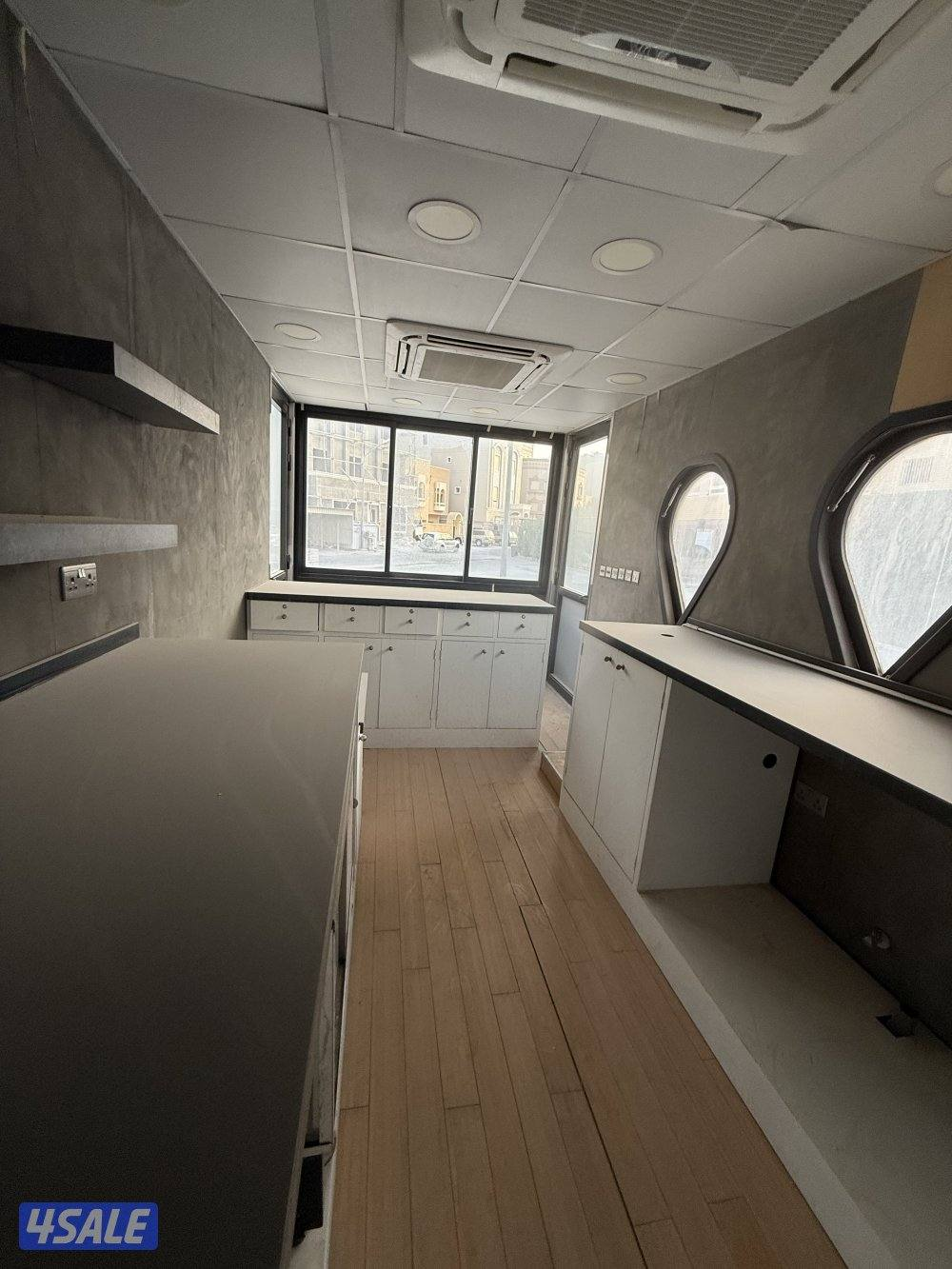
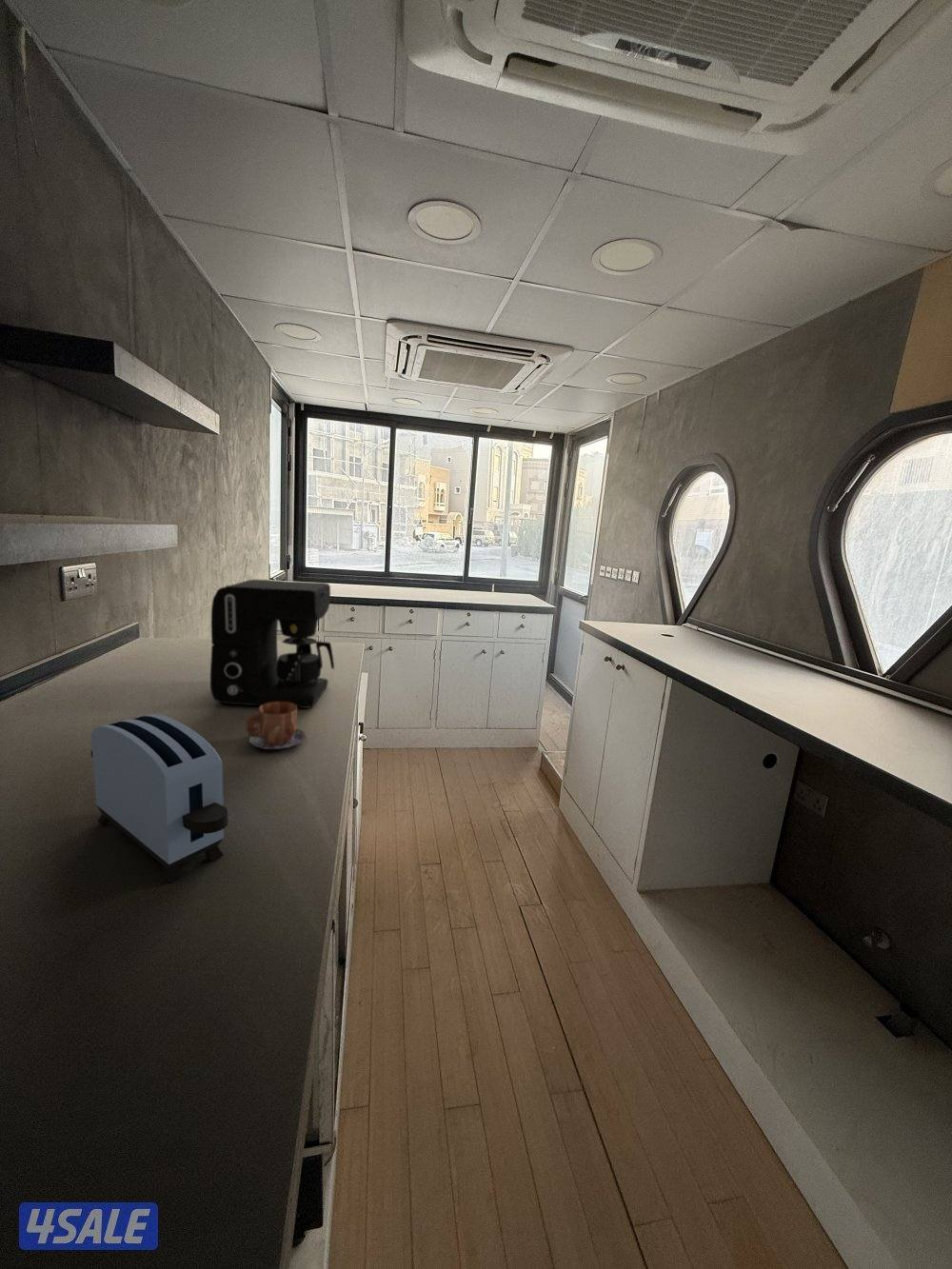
+ toaster (155, 783)
+ mug (276, 724)
+ coffee maker (282, 641)
